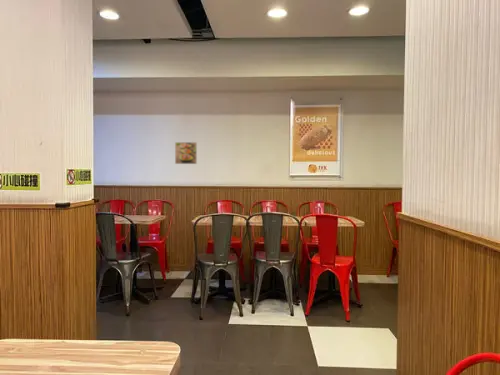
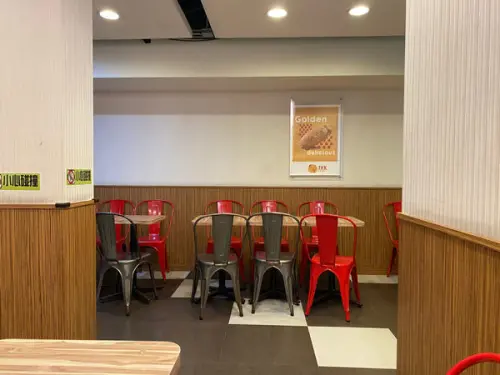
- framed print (186, 153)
